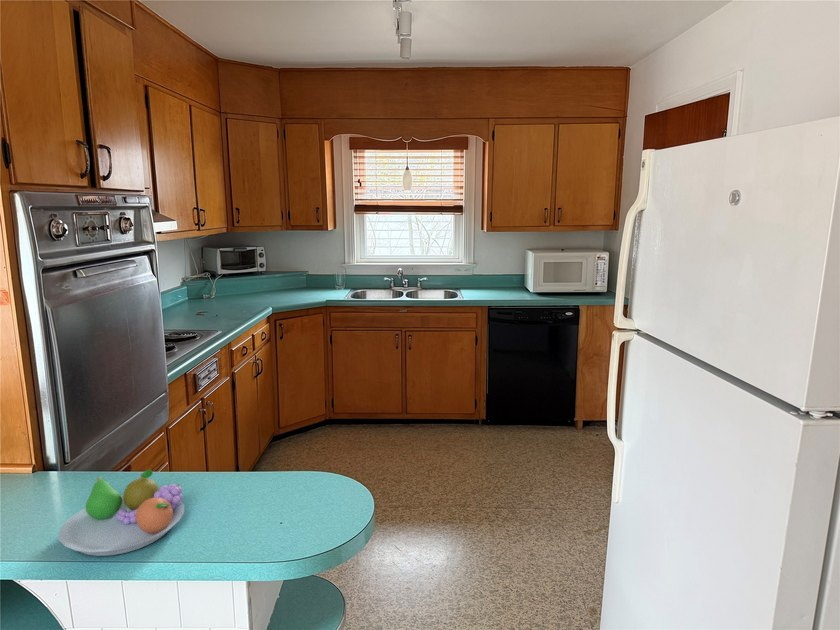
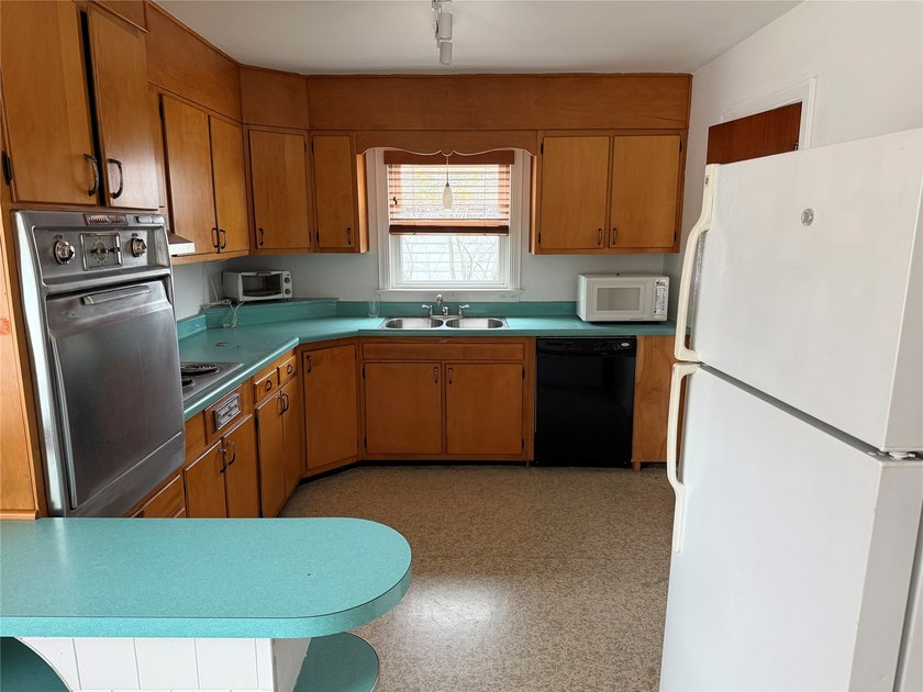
- fruit bowl (123, 506)
